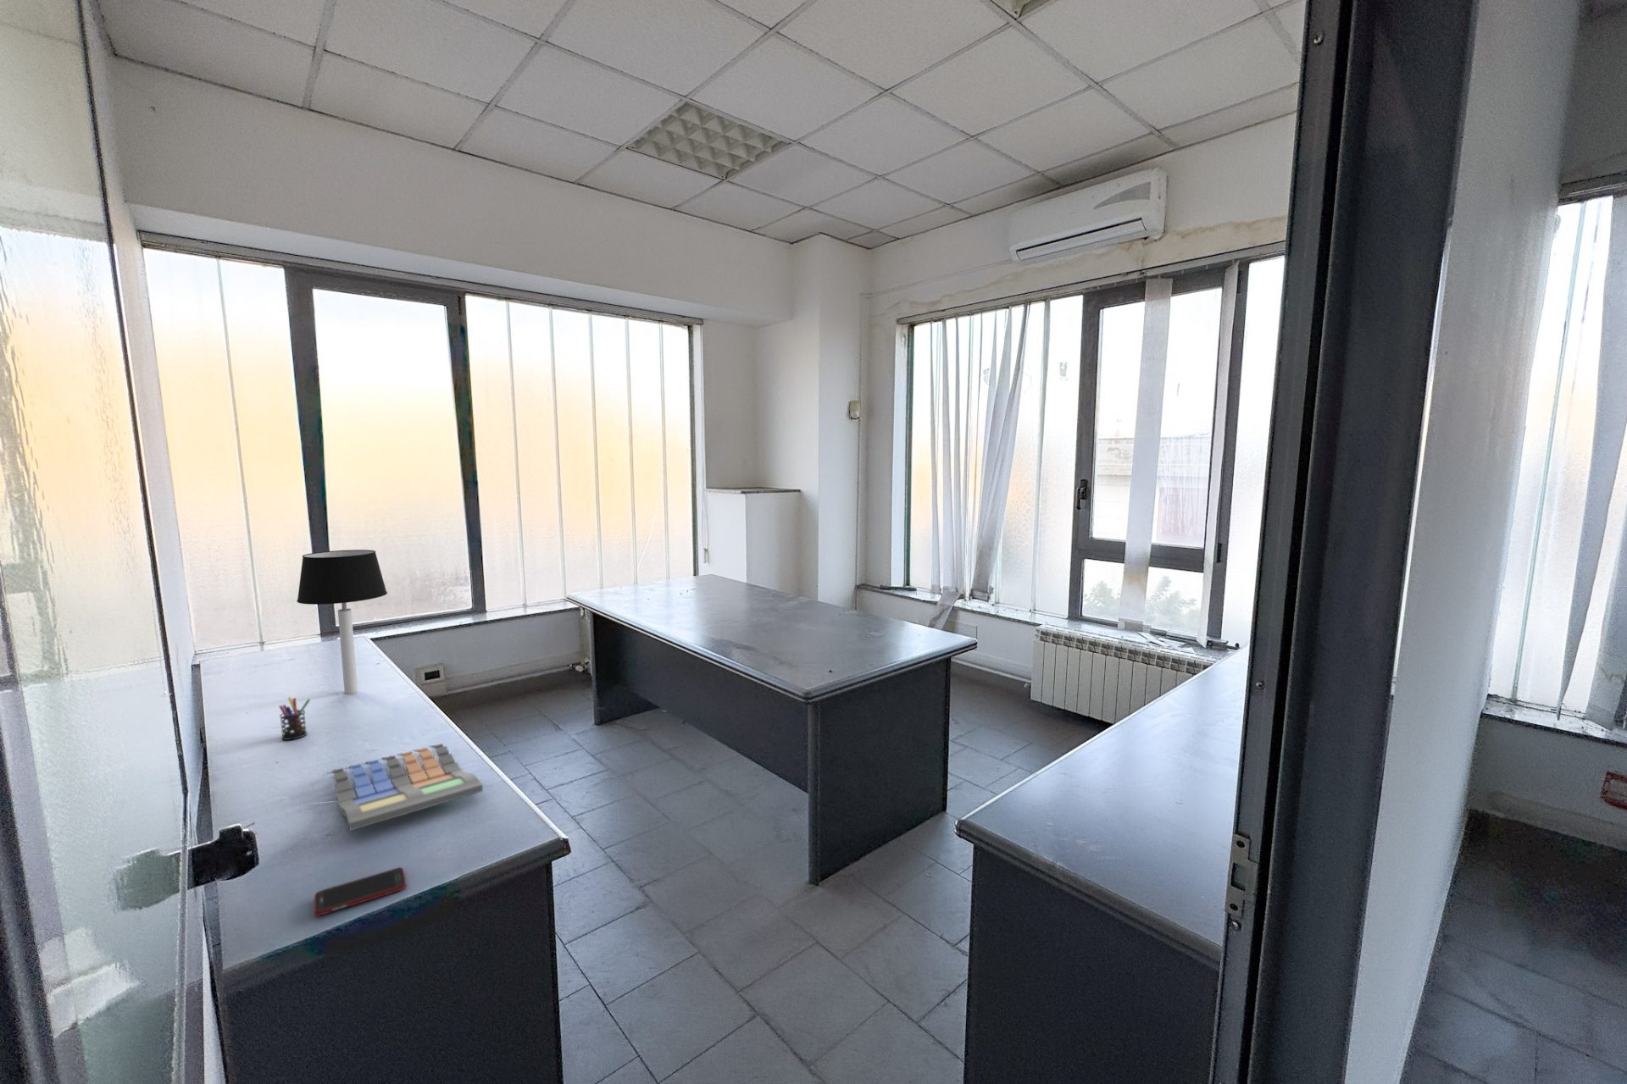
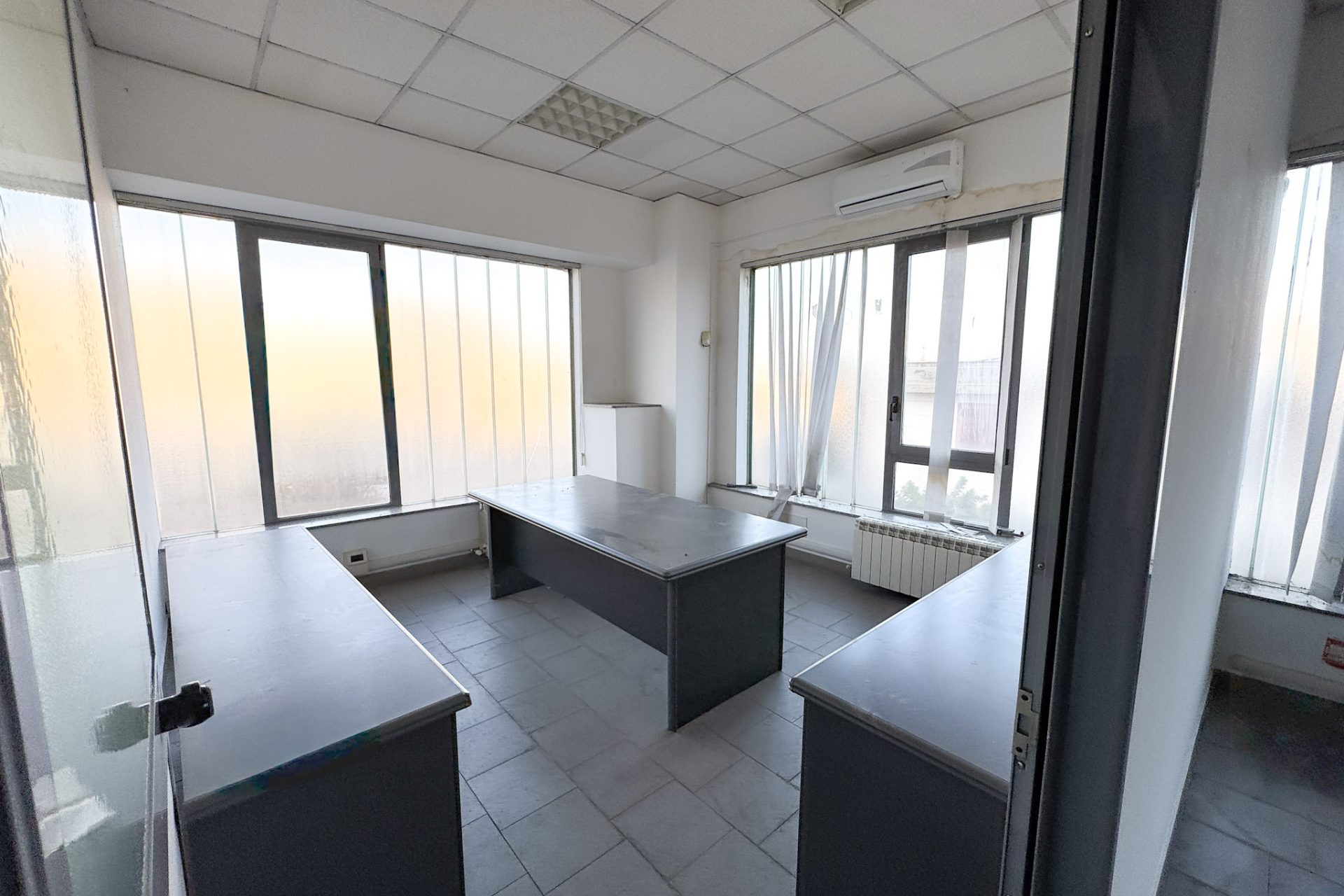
- cell phone (361, 890)
- table lamp (345, 623)
- pen holder (295, 716)
- keyboard (399, 778)
